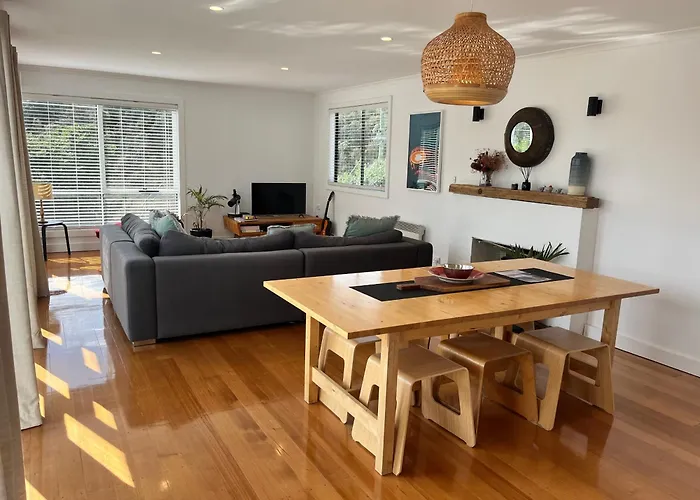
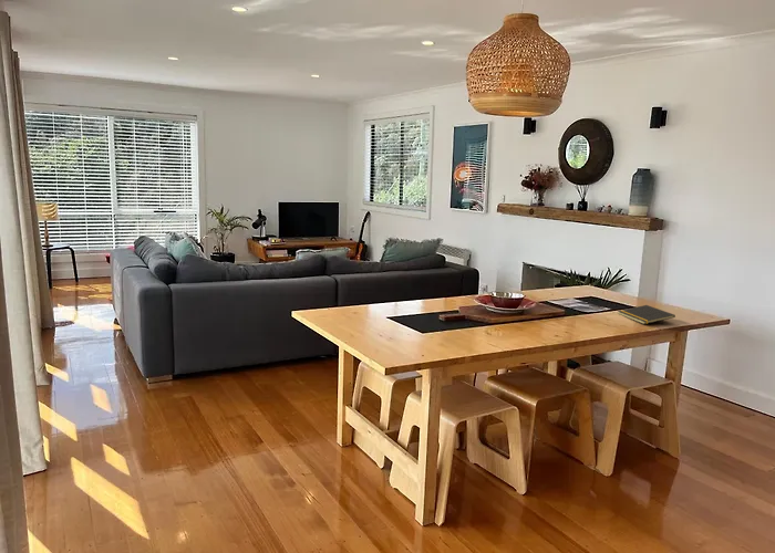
+ notepad (644, 314)
